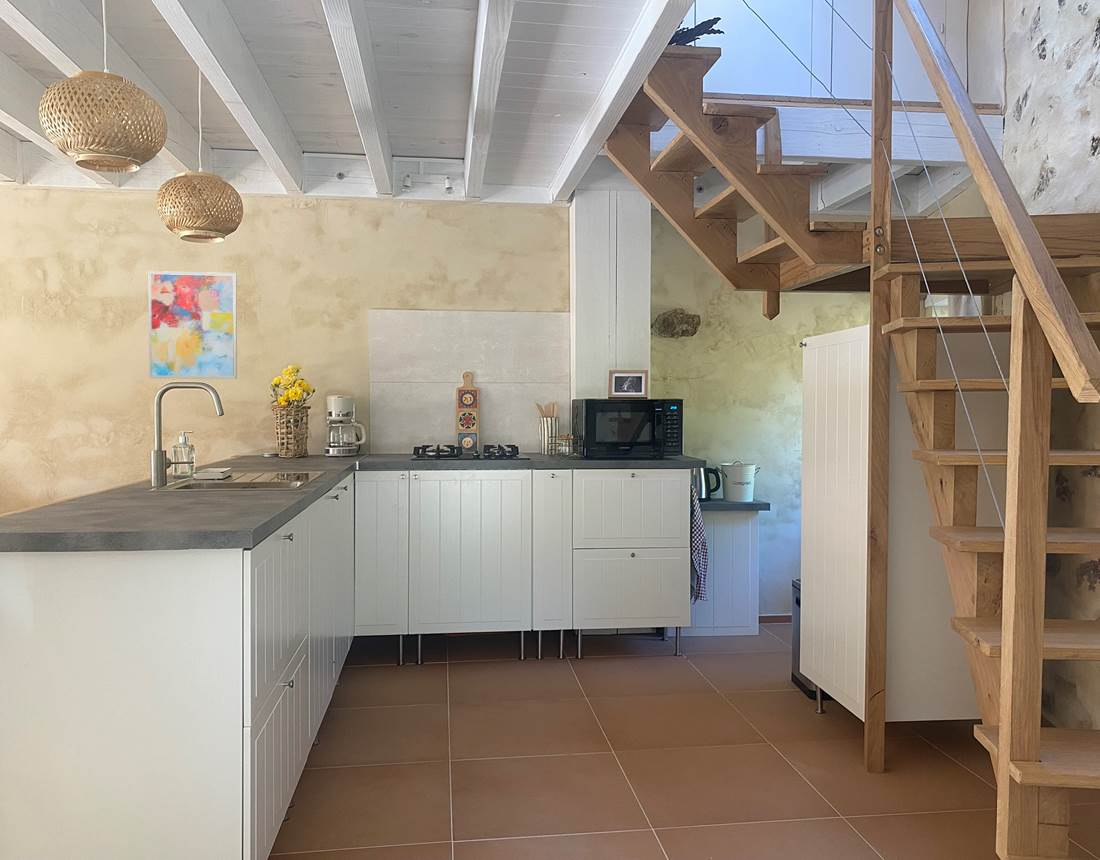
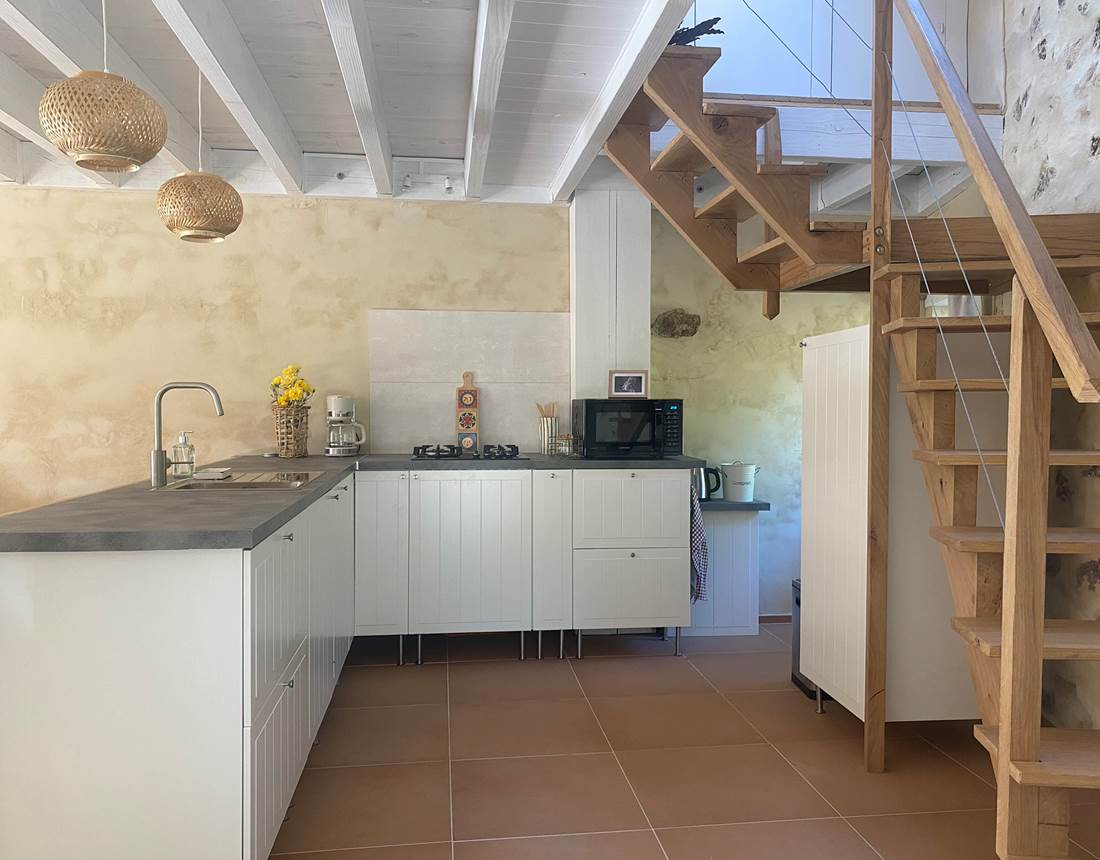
- wall art (193, 325)
